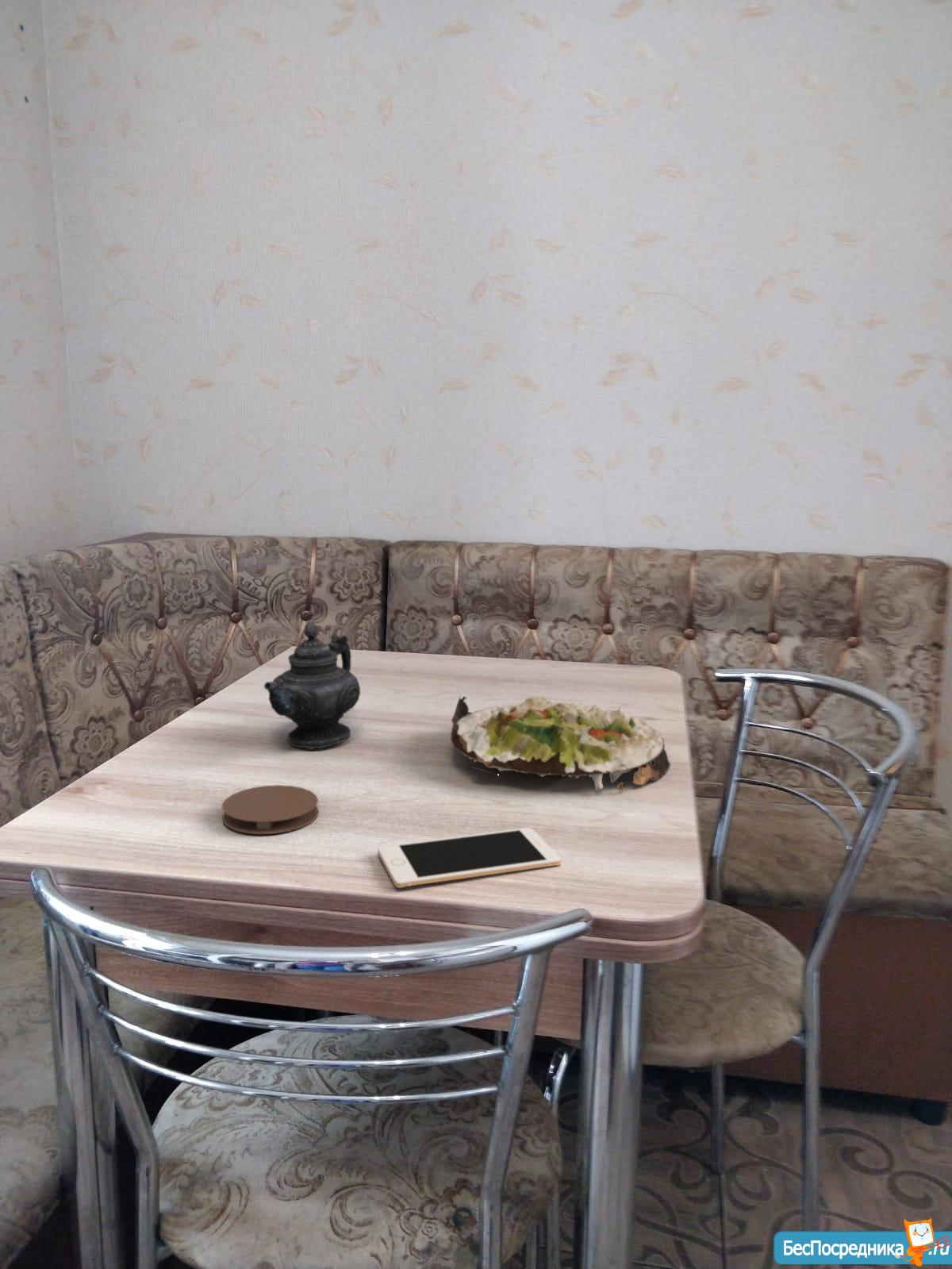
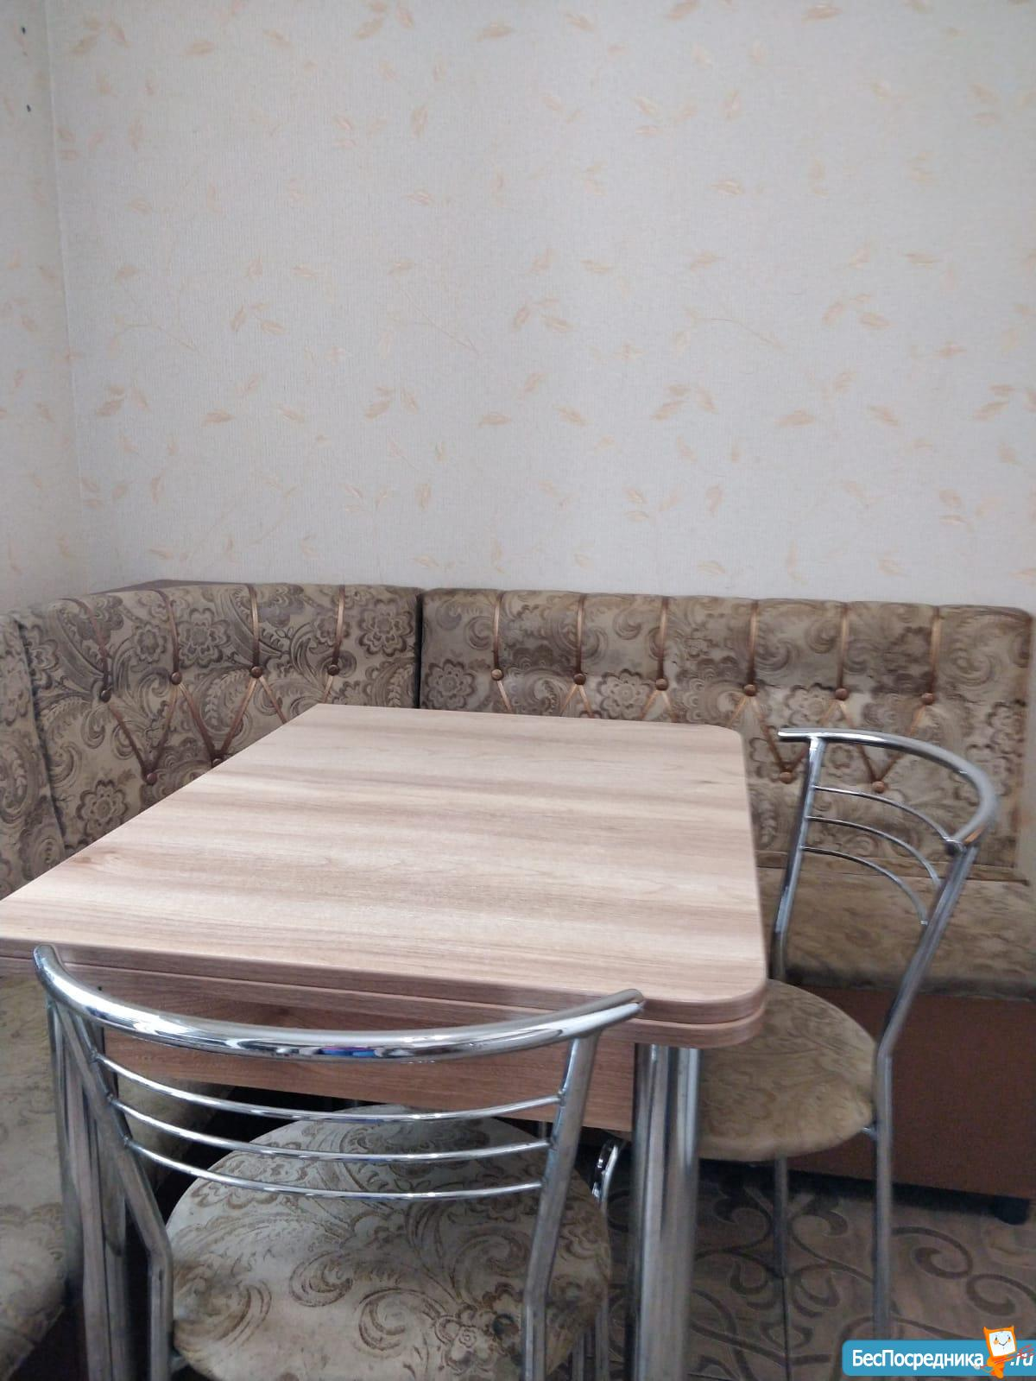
- teapot (313, 682)
- cell phone (468, 856)
- coaster (271, 808)
- salad plate (559, 731)
